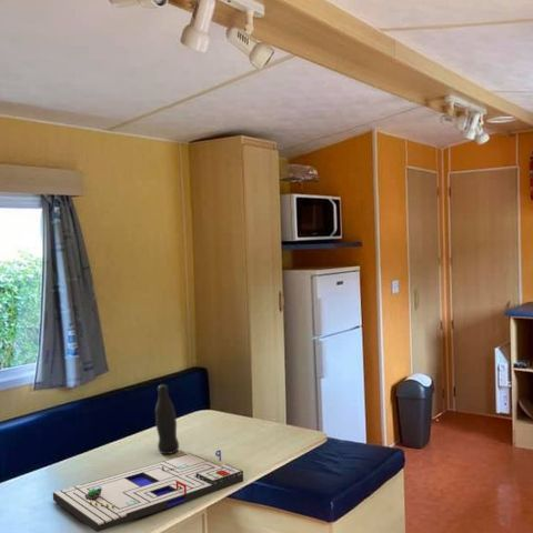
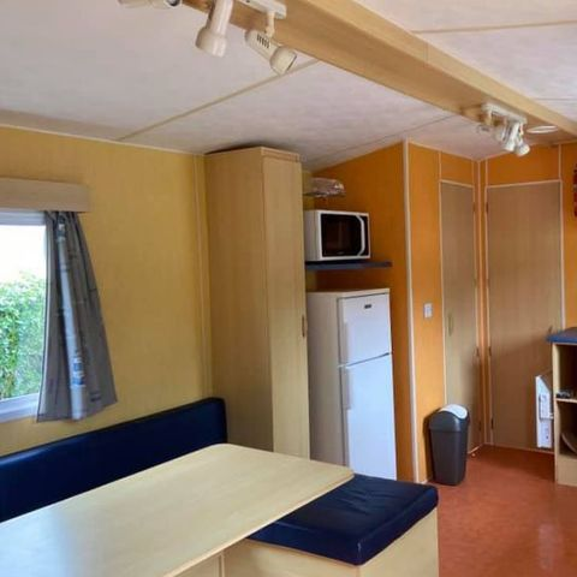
- bottle (167, 418)
- board game (149, 473)
